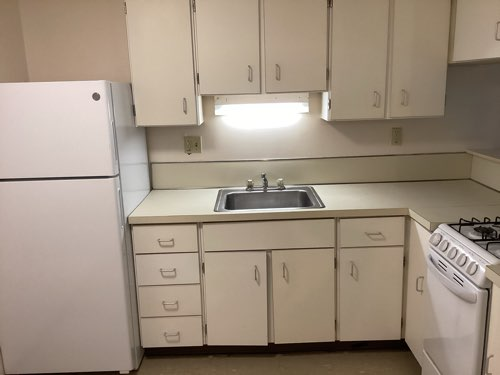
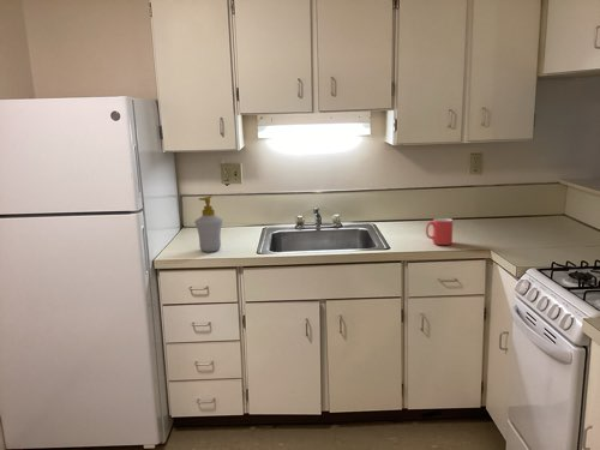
+ mug (438, 232)
+ soap bottle (209, 223)
